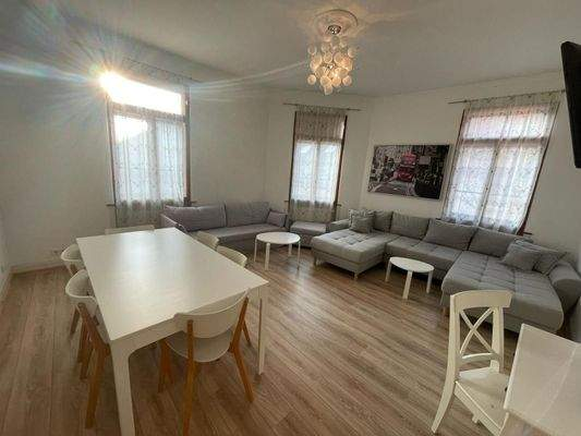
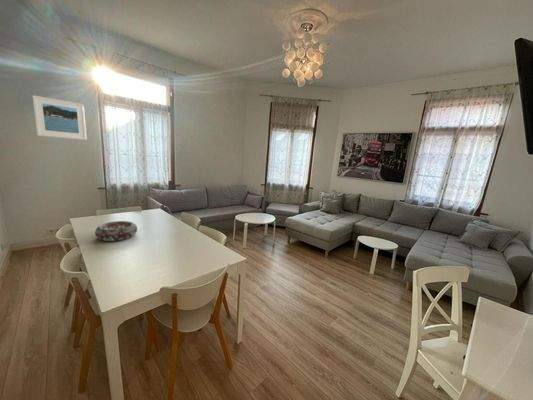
+ decorative bowl (117, 230)
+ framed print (61, 119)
